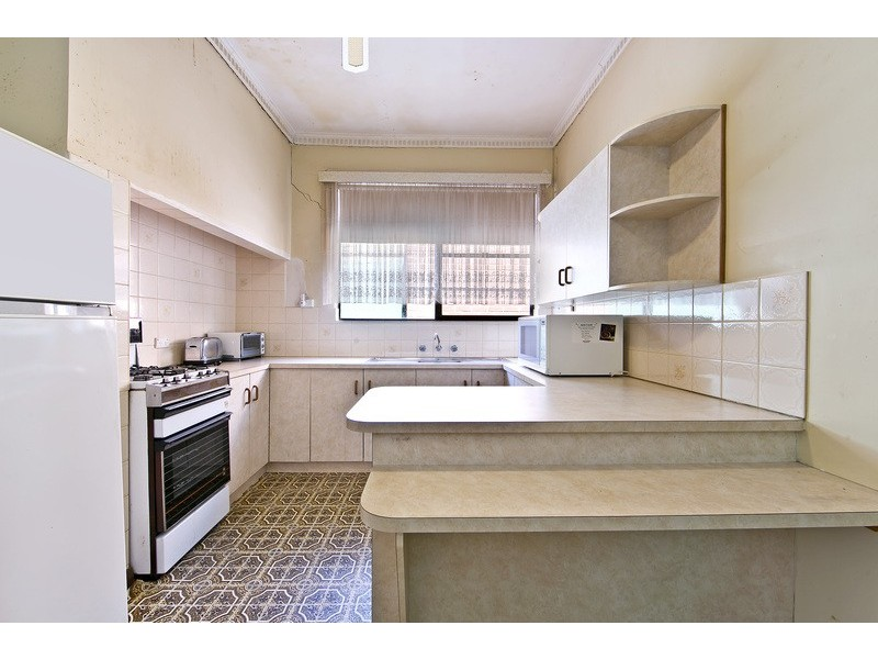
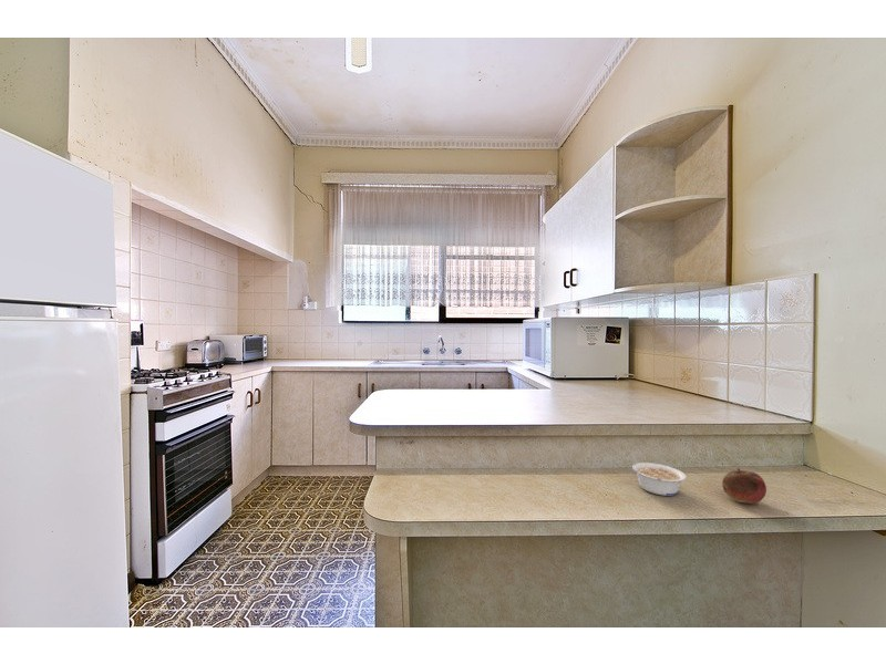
+ fruit (743, 485)
+ legume (659, 478)
